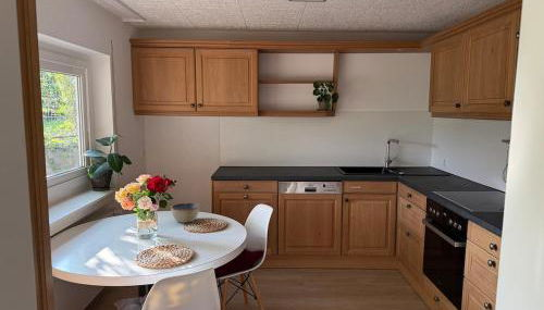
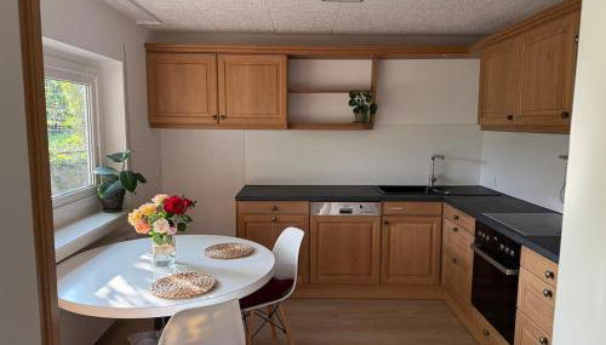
- bowl (185, 213)
